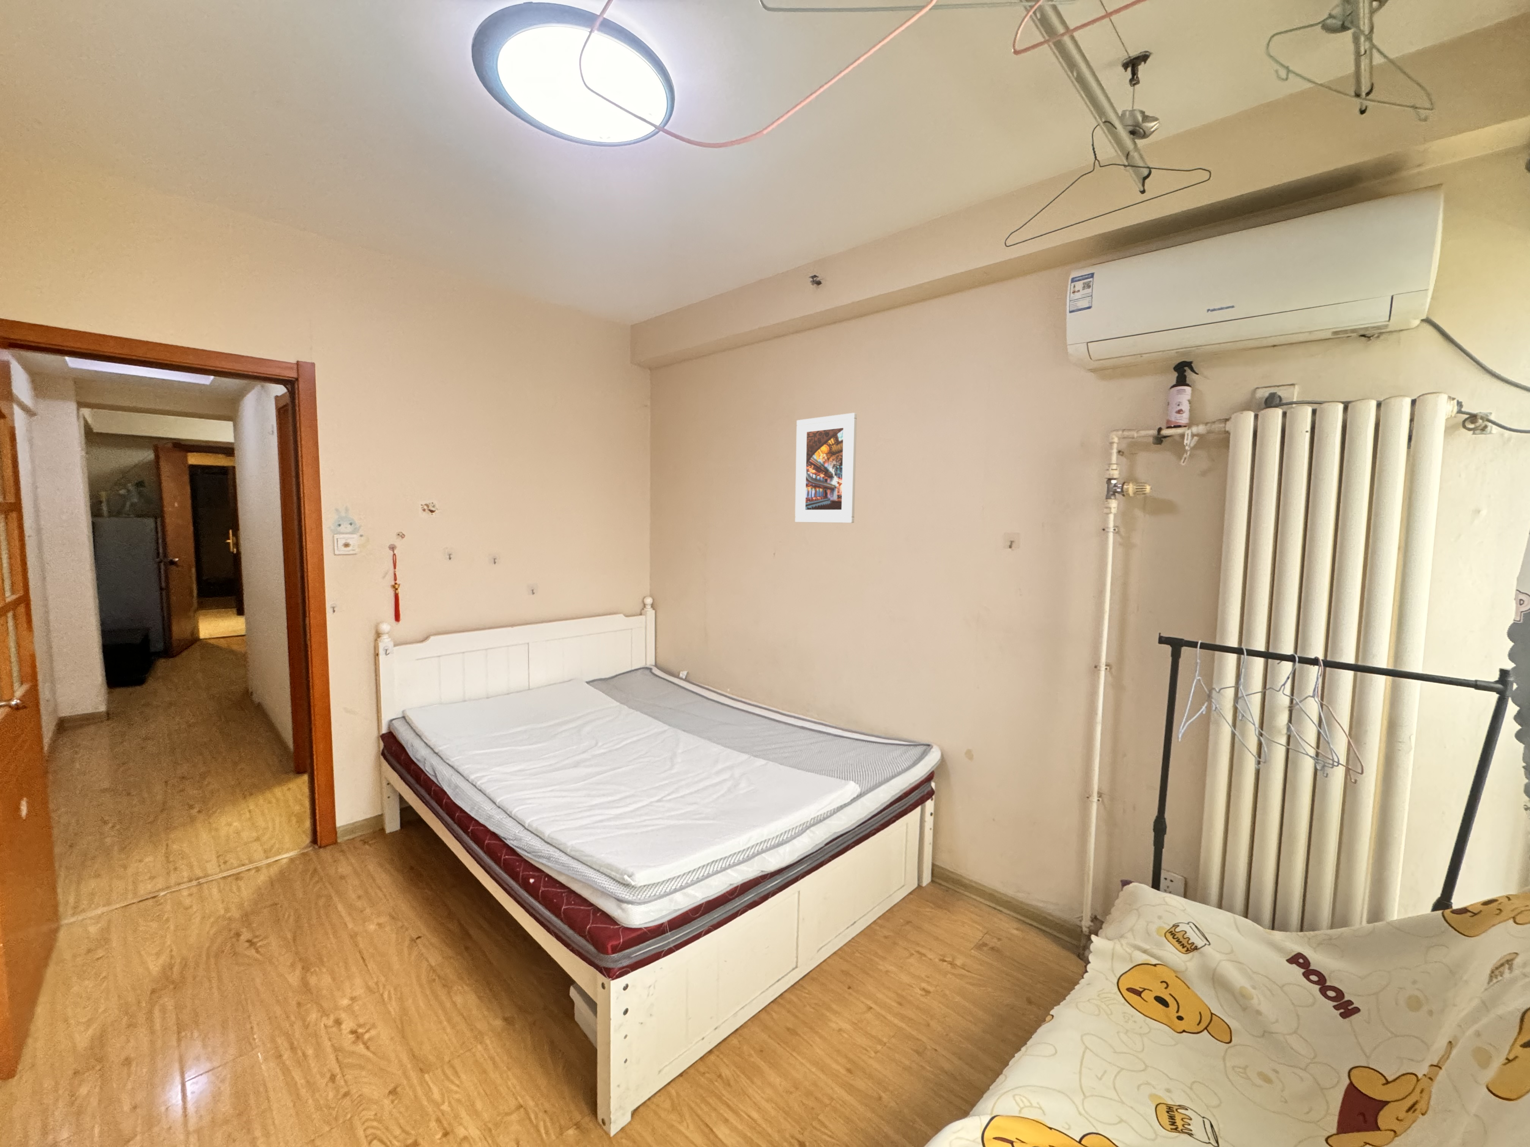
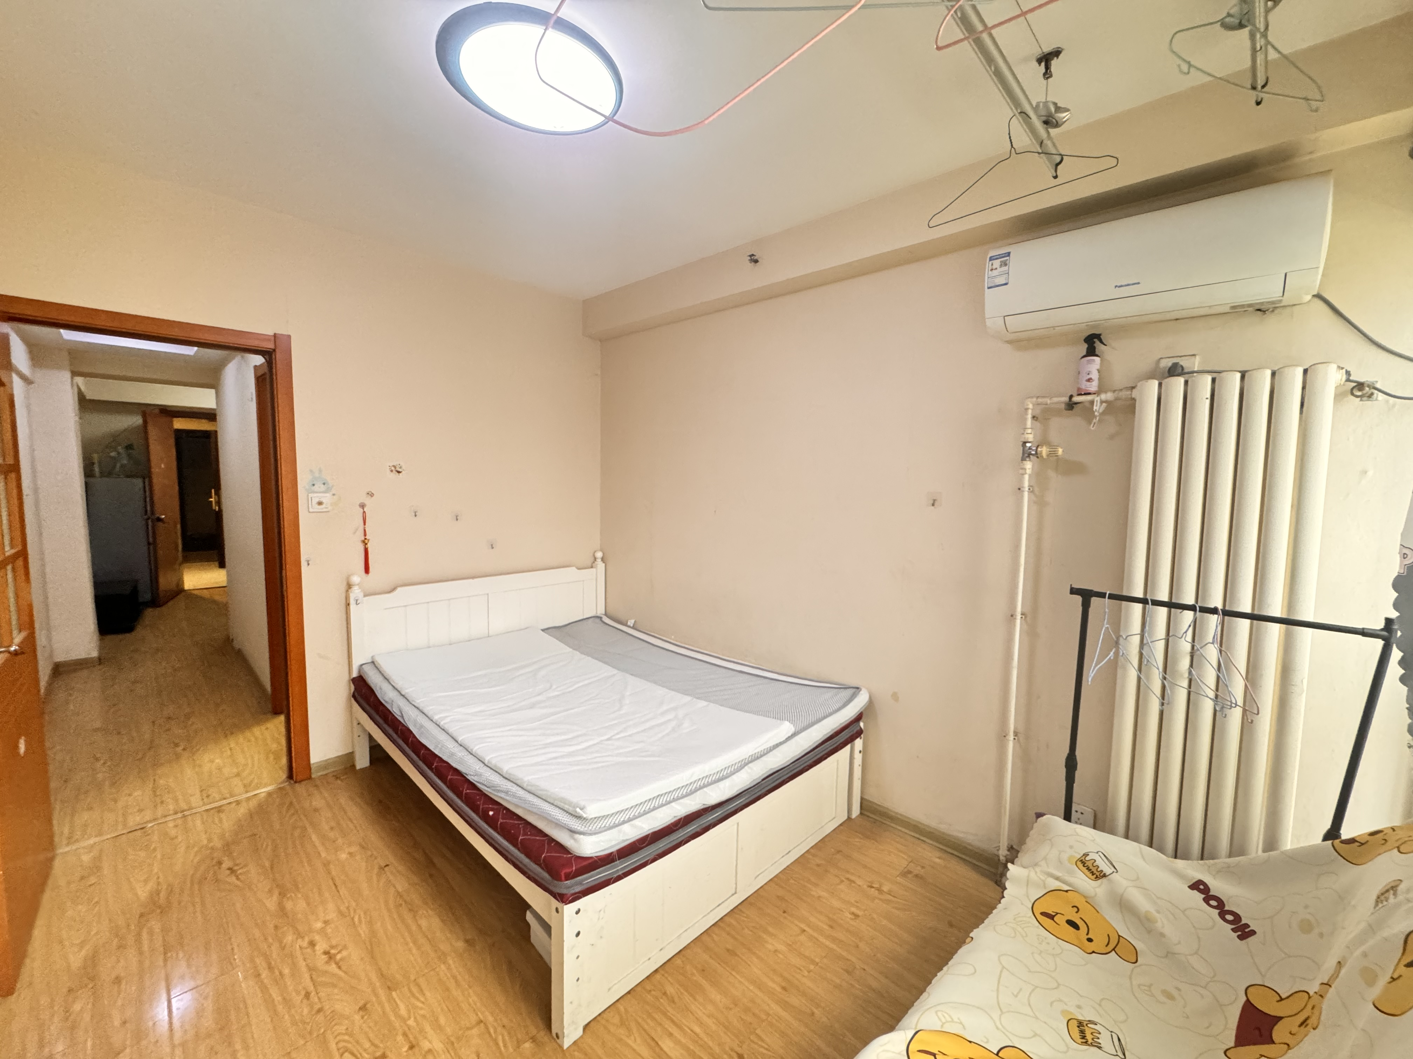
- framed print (824, 470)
